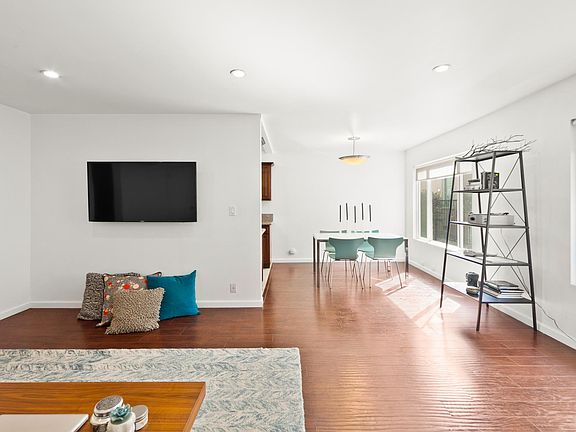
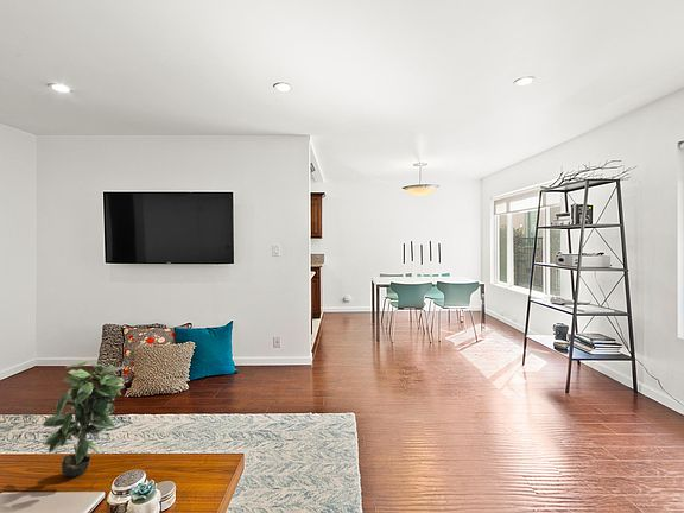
+ potted plant (87, 417)
